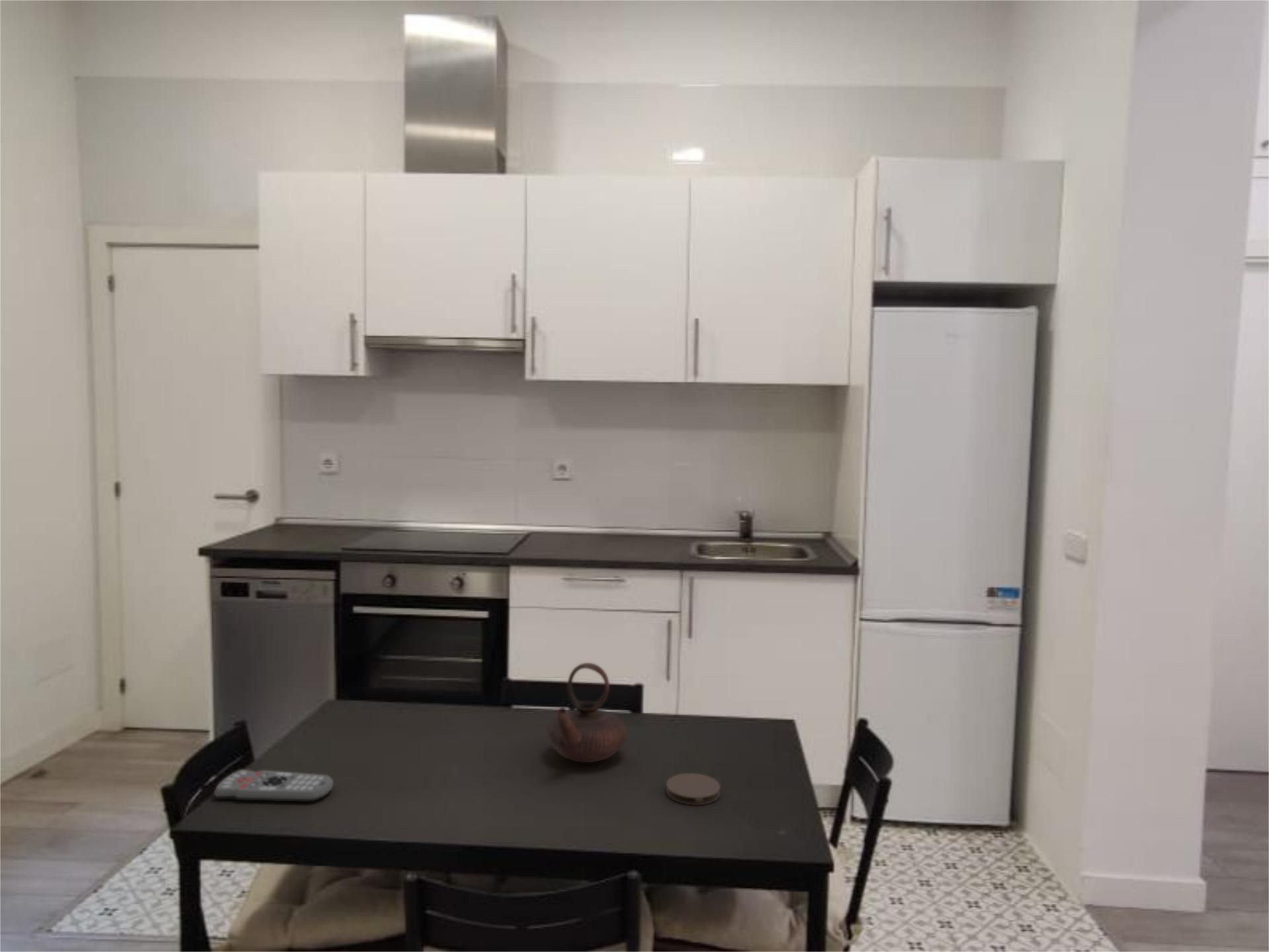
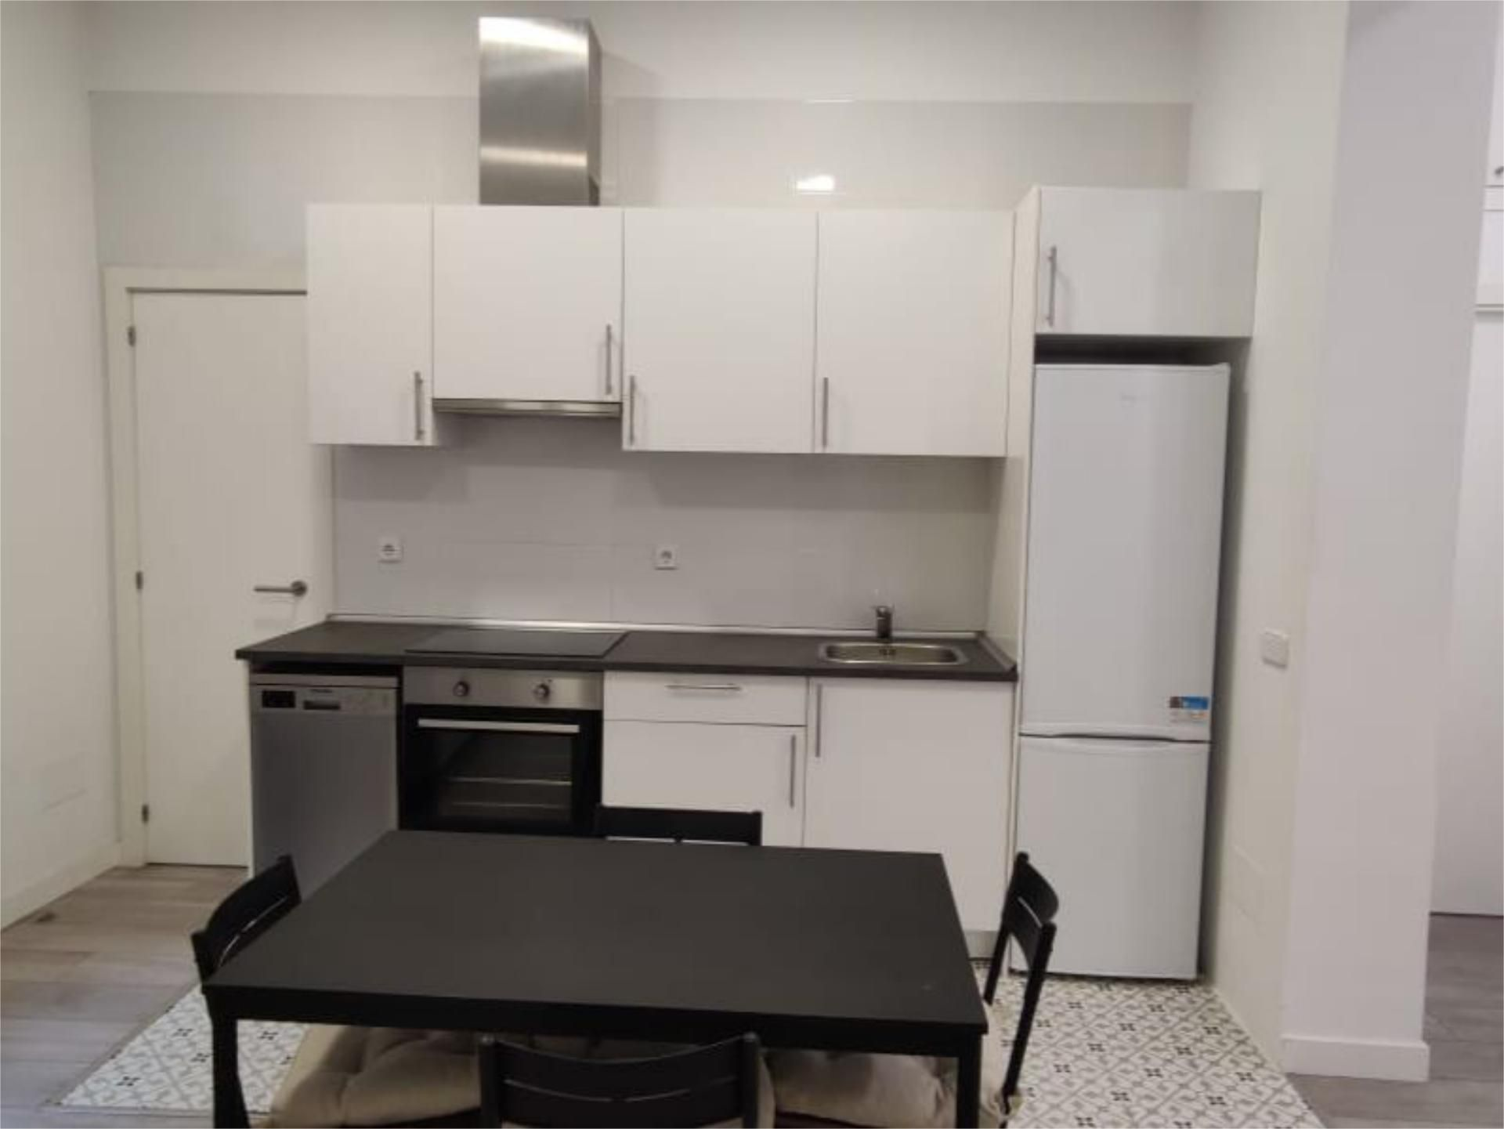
- teapot (583, 715)
- remote control (276, 786)
- coaster (693, 788)
